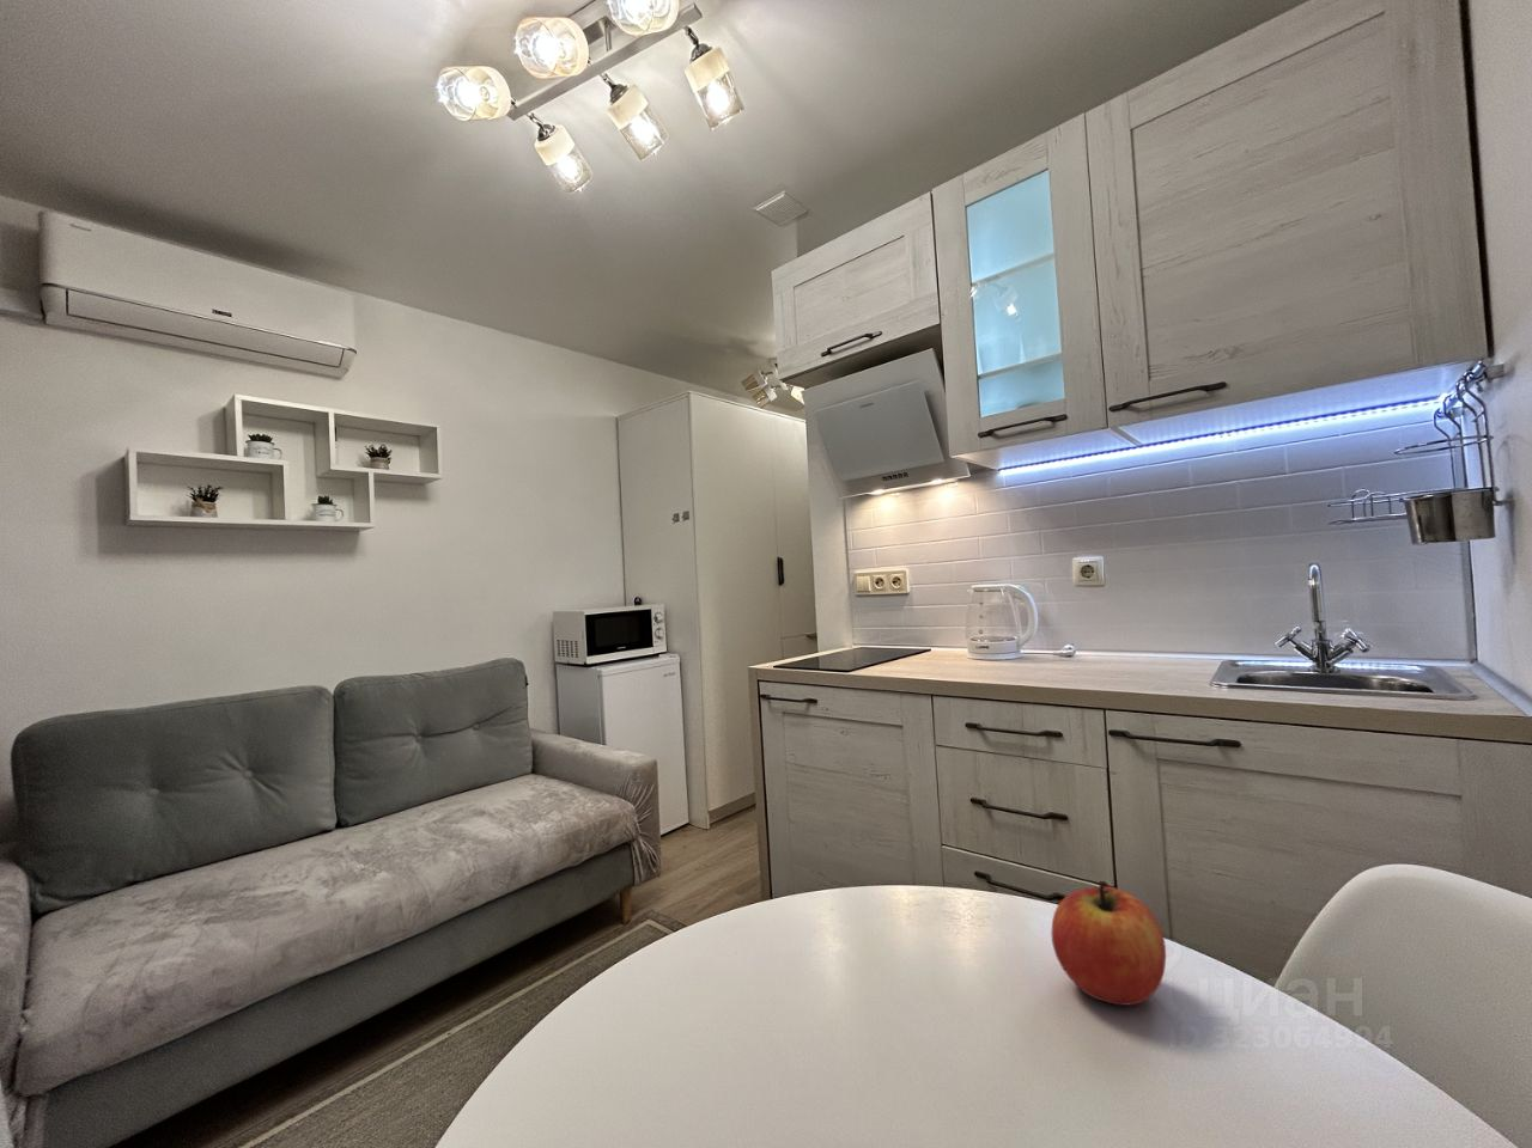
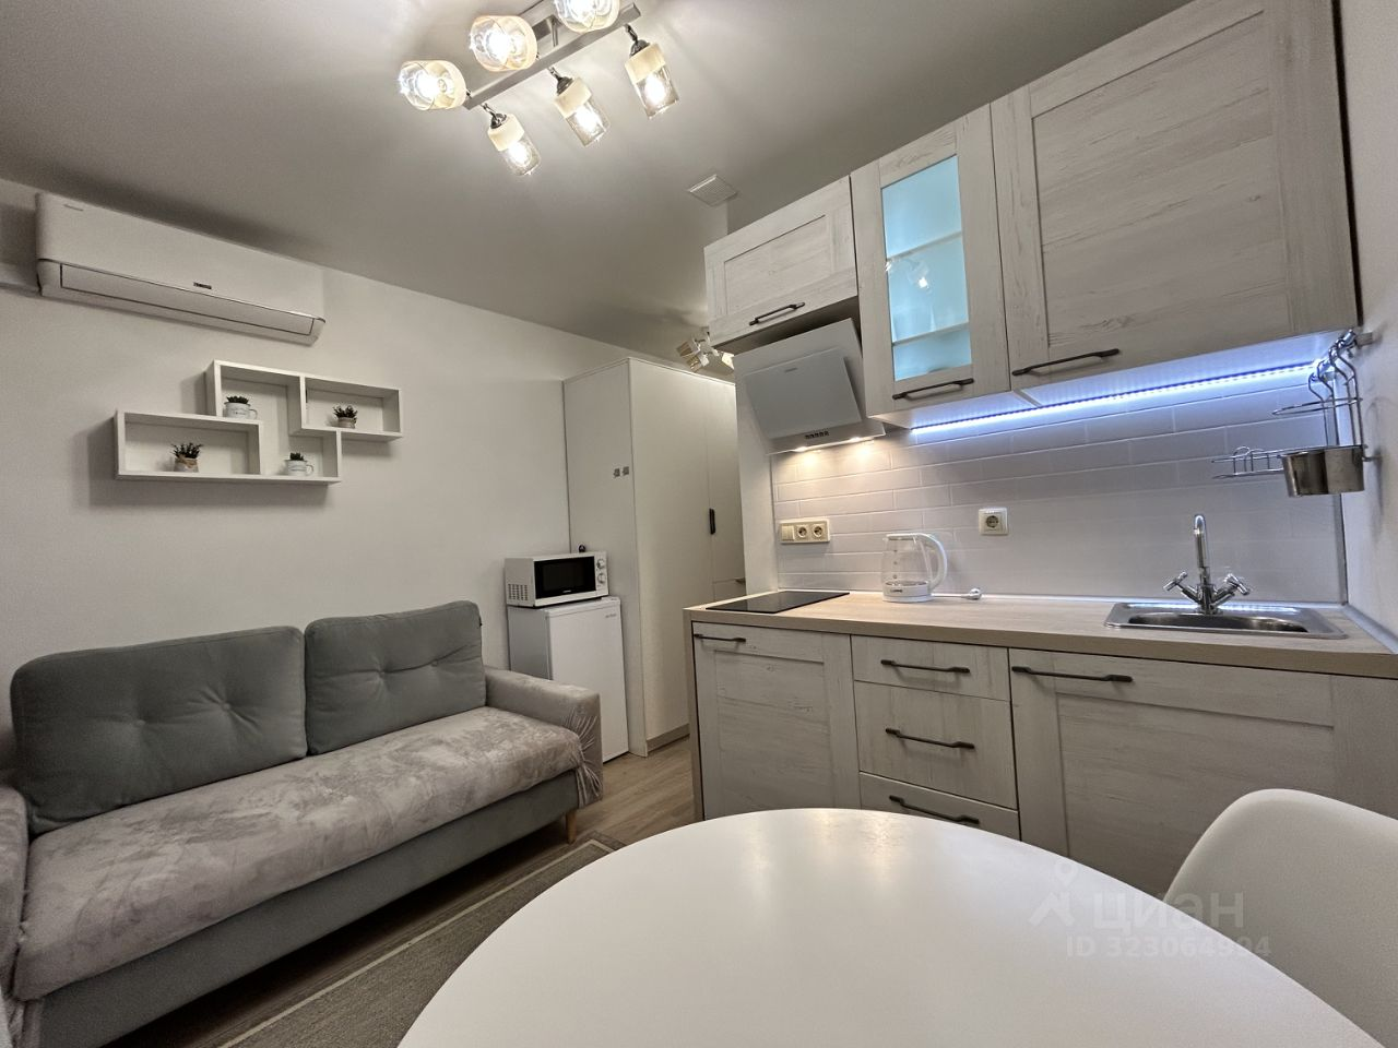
- apple (1107, 936)
